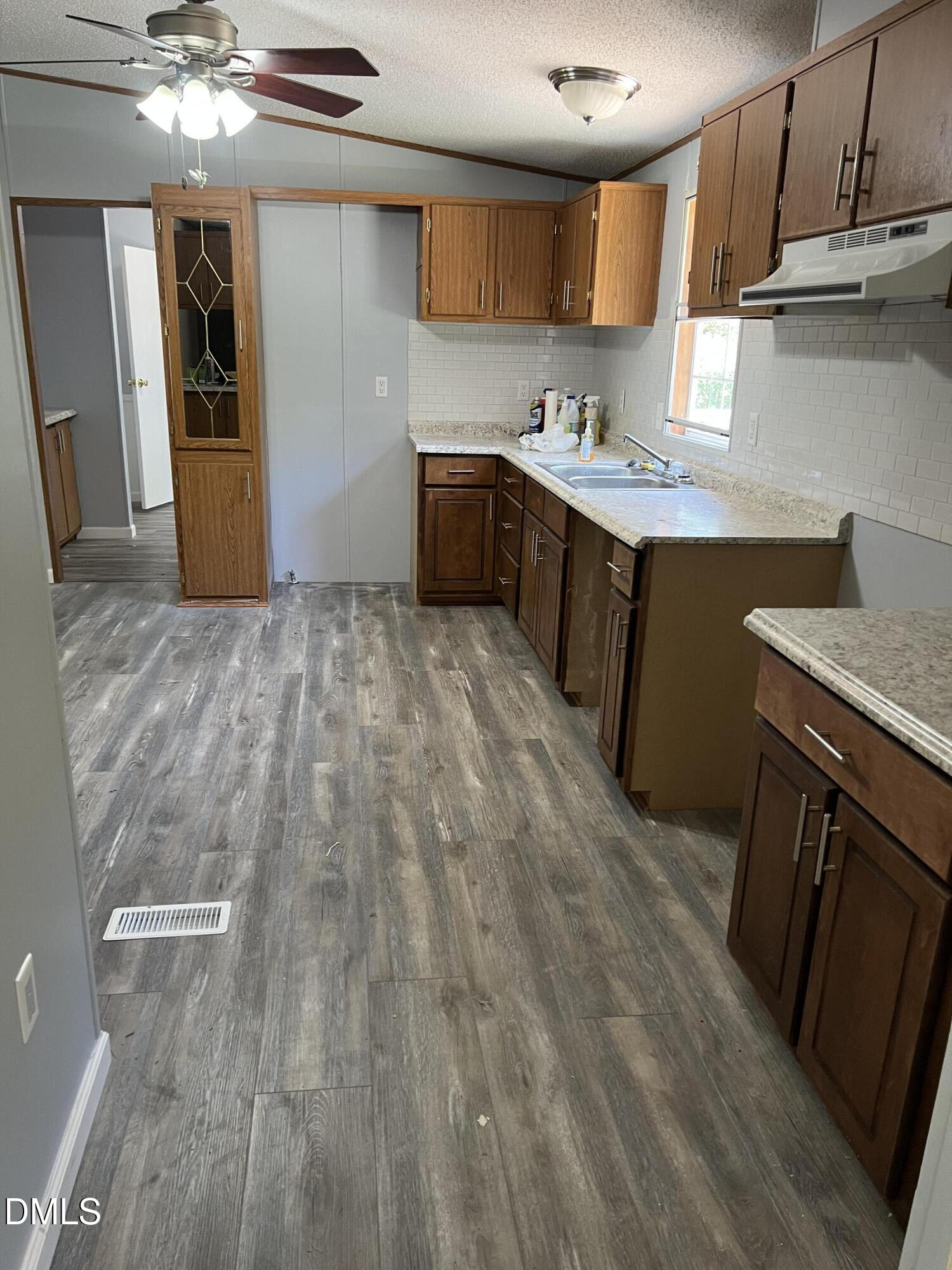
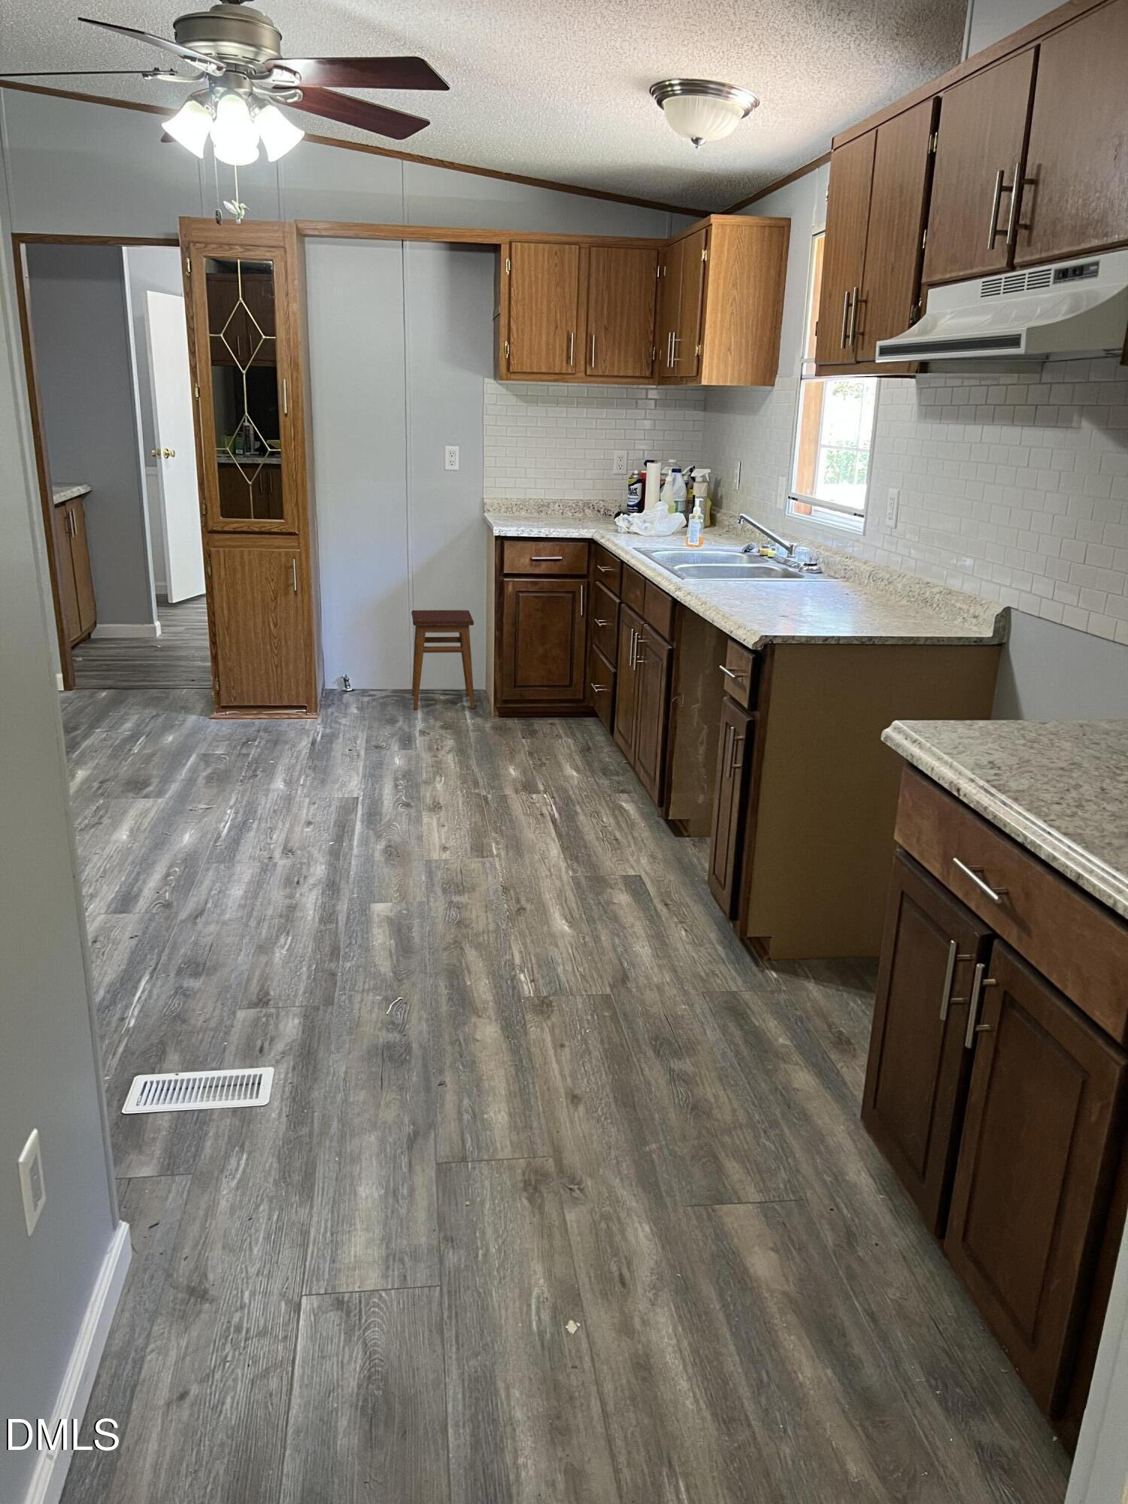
+ stool (442, 653)
